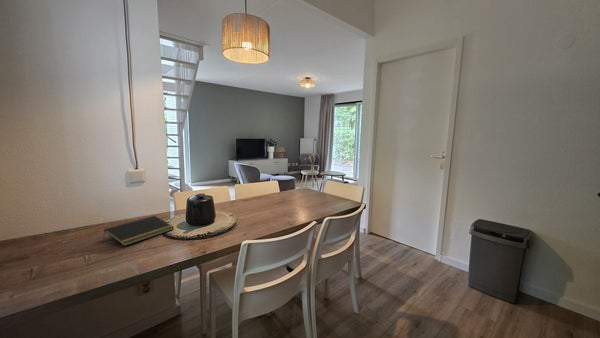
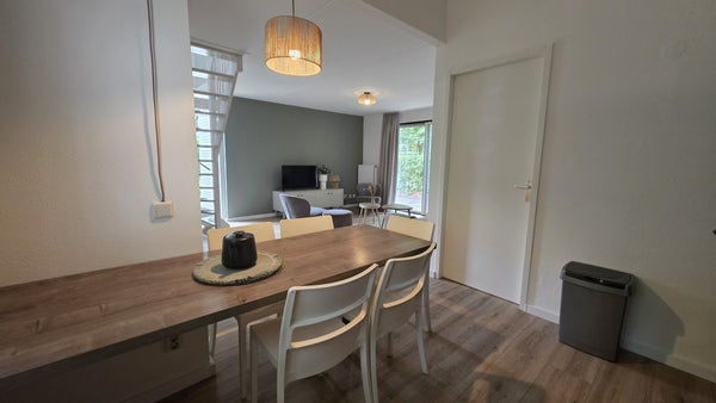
- notepad (141, 229)
